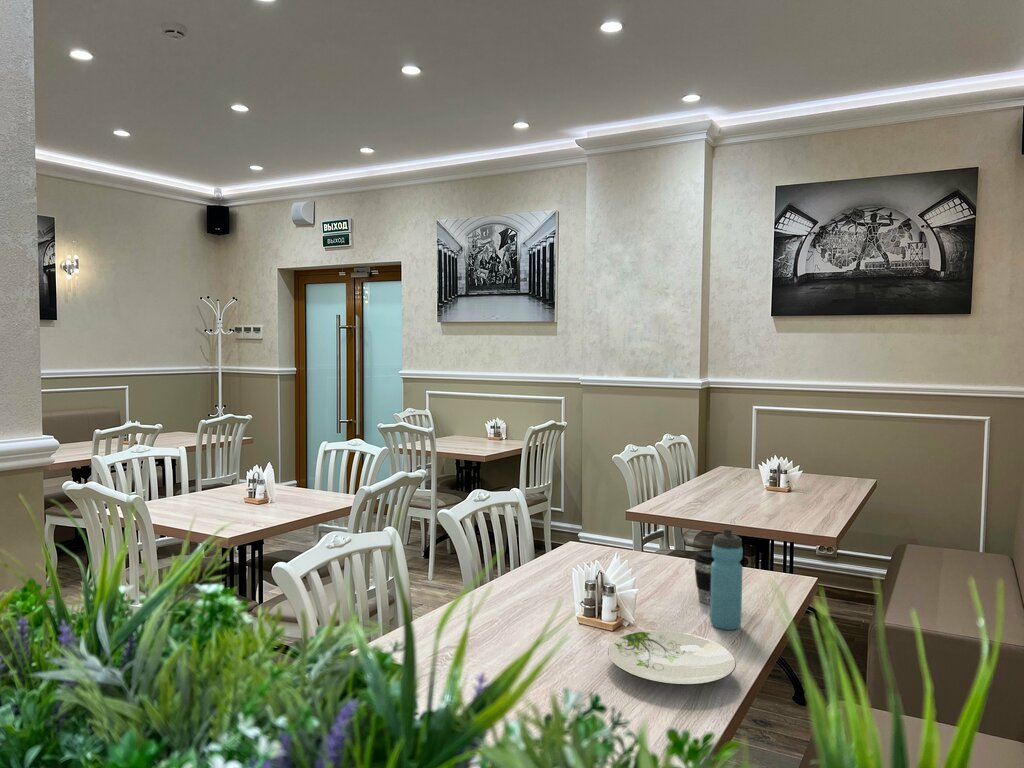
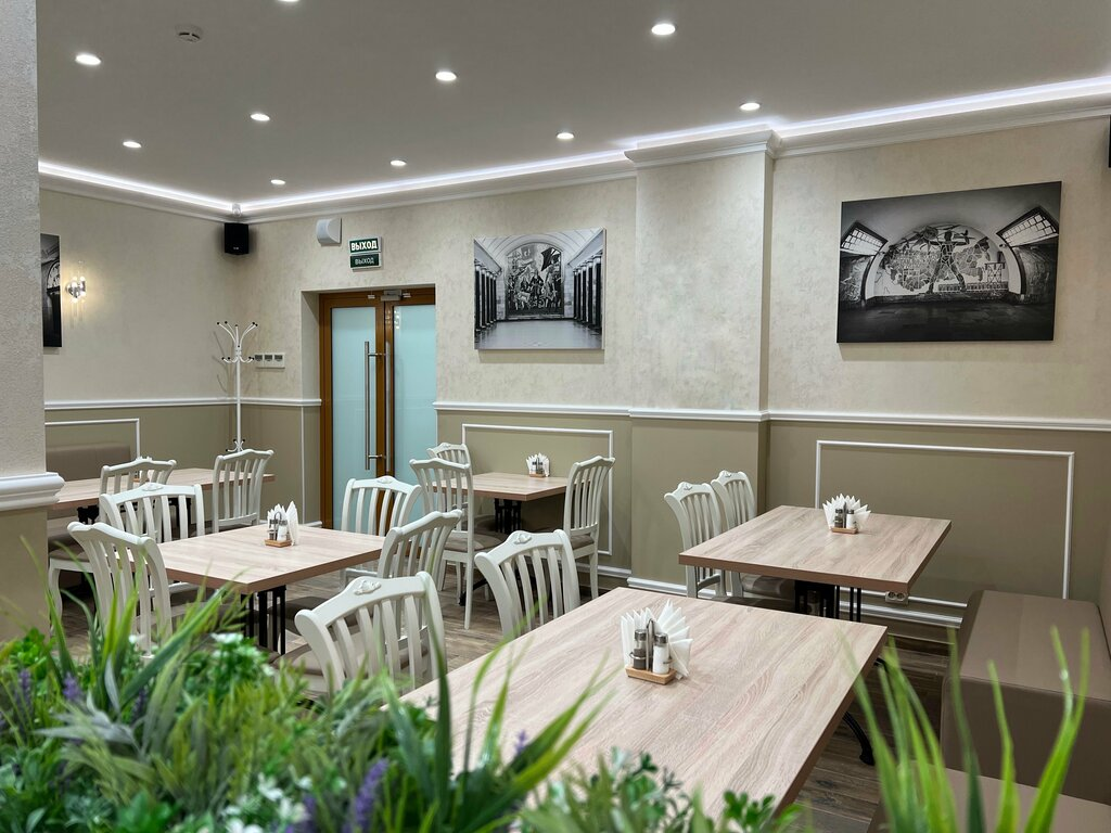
- plate (670, 663)
- coffee cup (710, 577)
- water bottle (726, 577)
